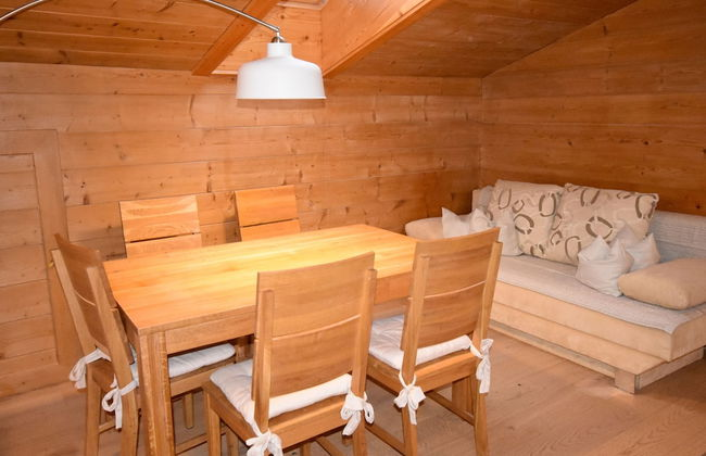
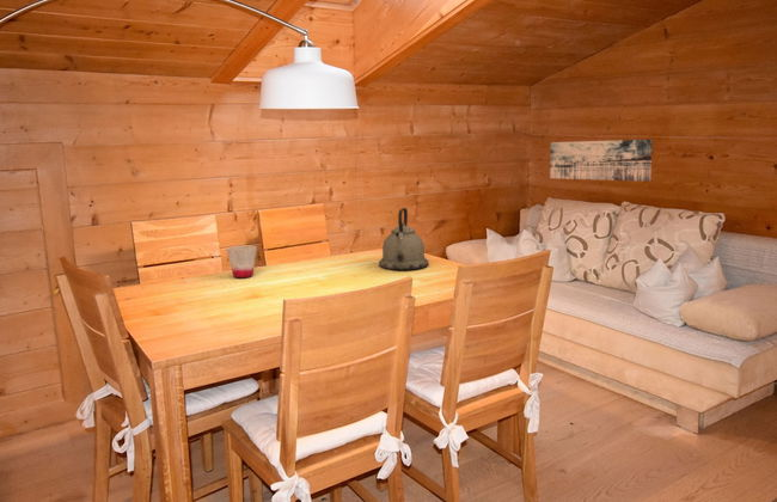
+ kettle (404, 237)
+ cup (241, 262)
+ wall art (596, 160)
